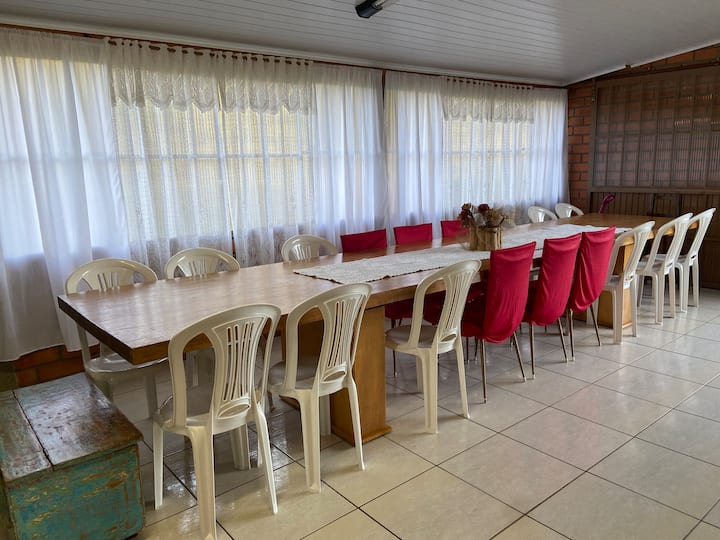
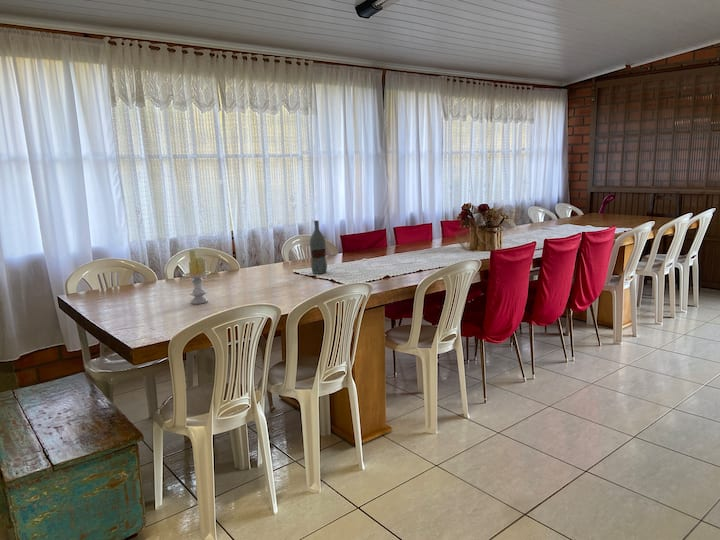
+ bottle (317, 246)
+ candle (196, 275)
